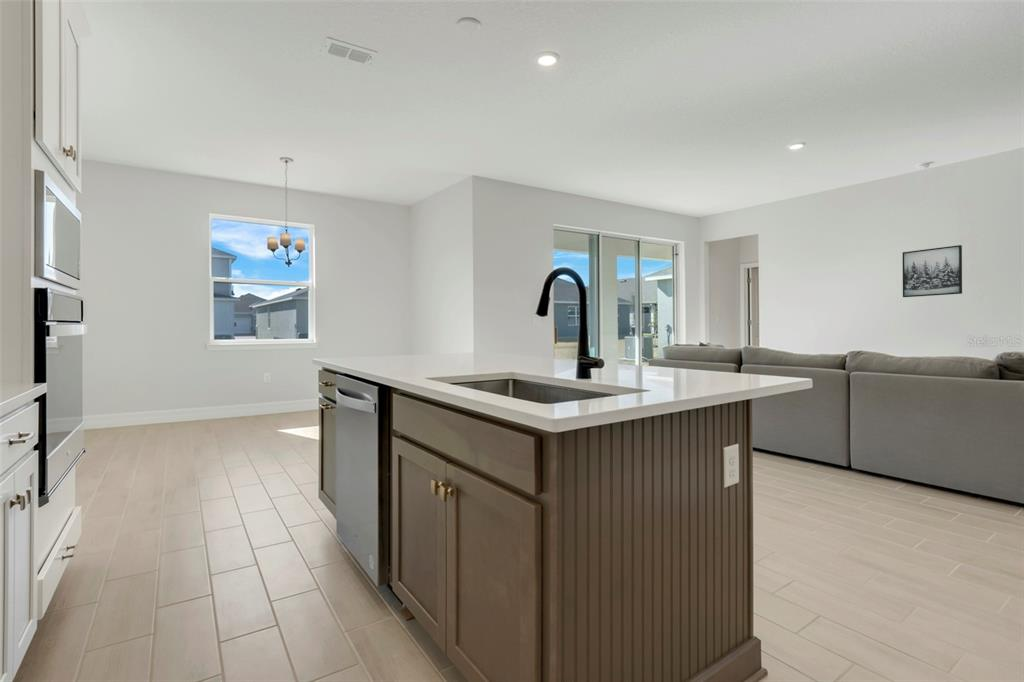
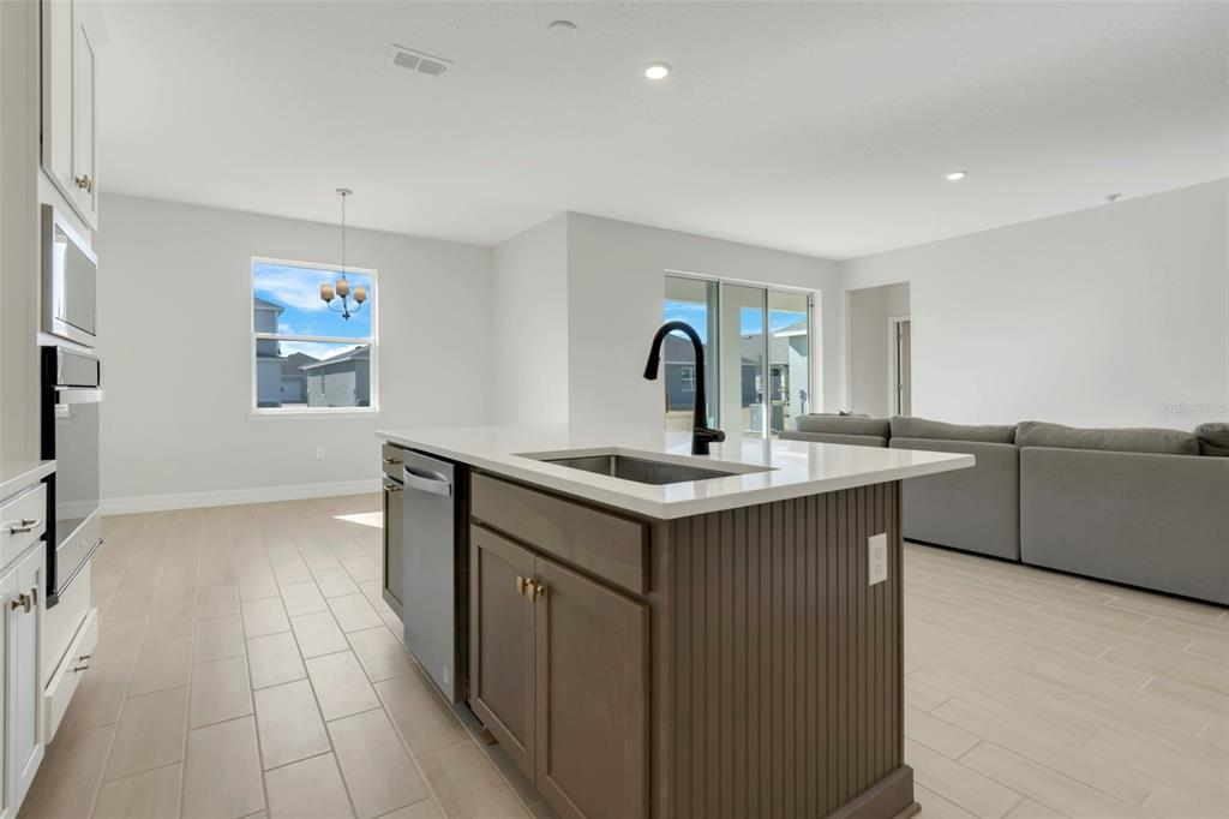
- wall art (931, 272)
